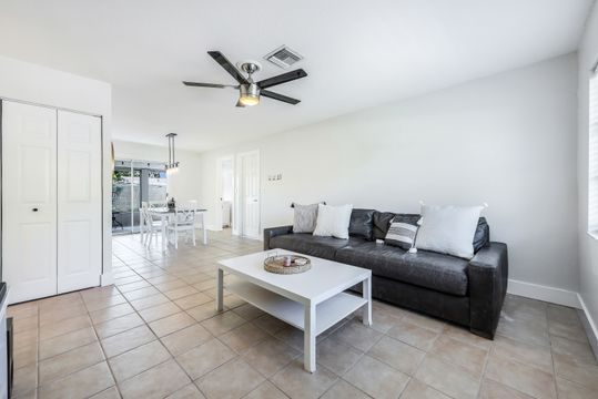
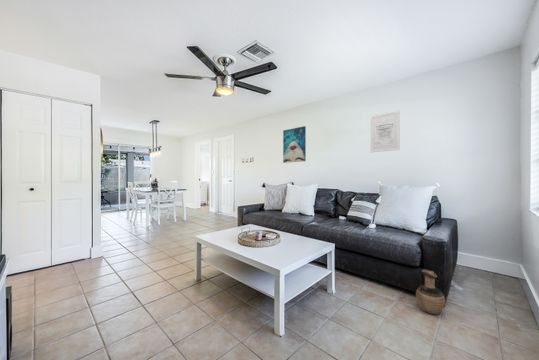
+ wall art (384, 132)
+ wall art (293, 145)
+ ceramic jug (430, 291)
